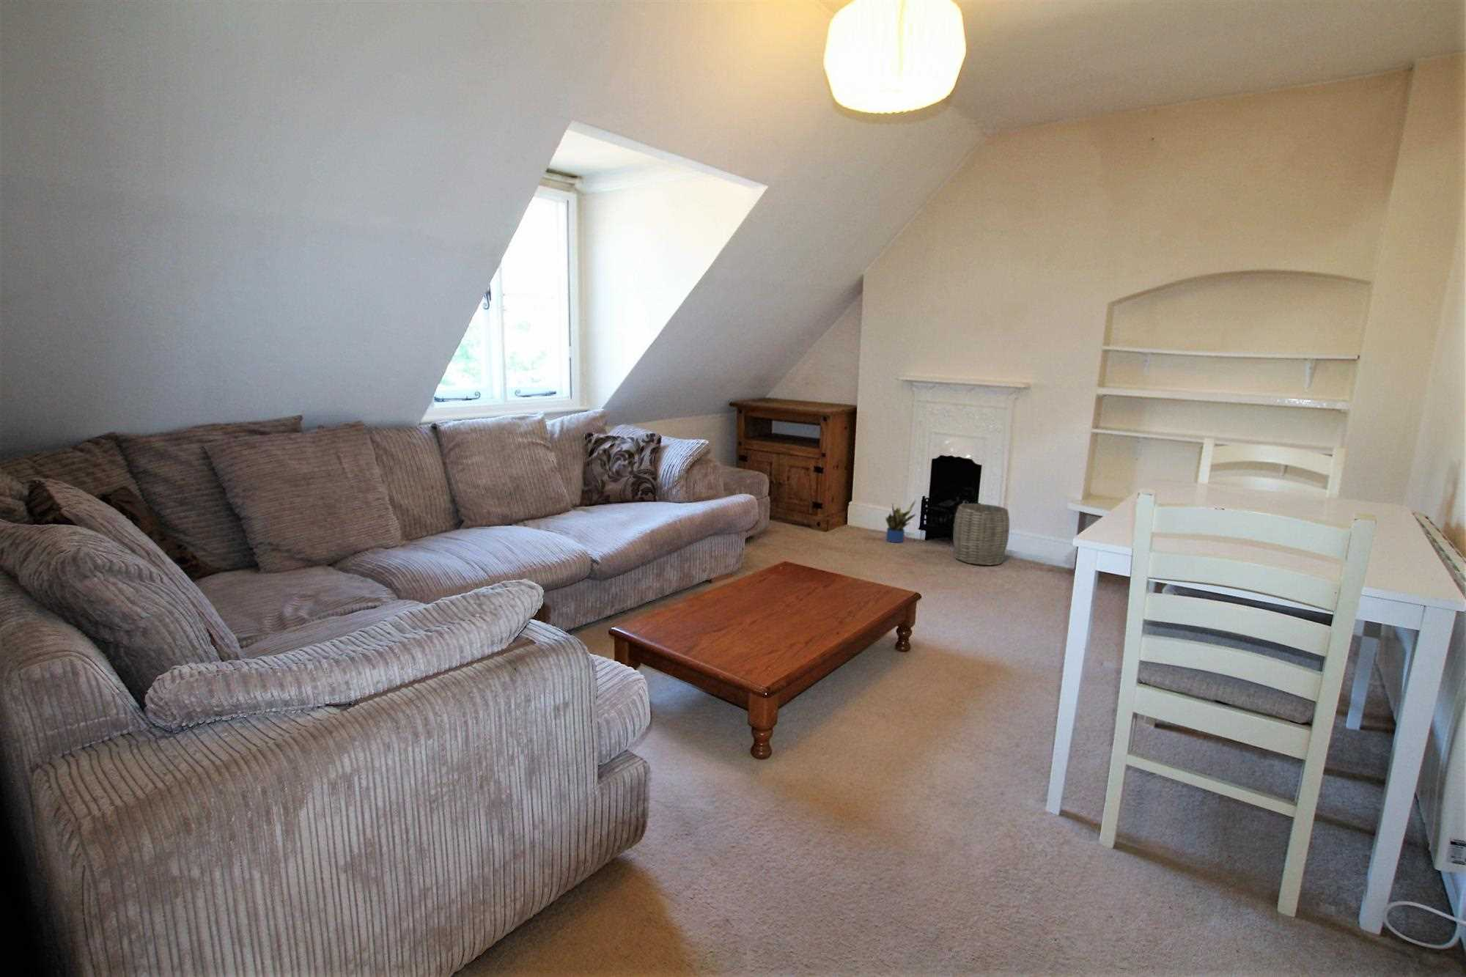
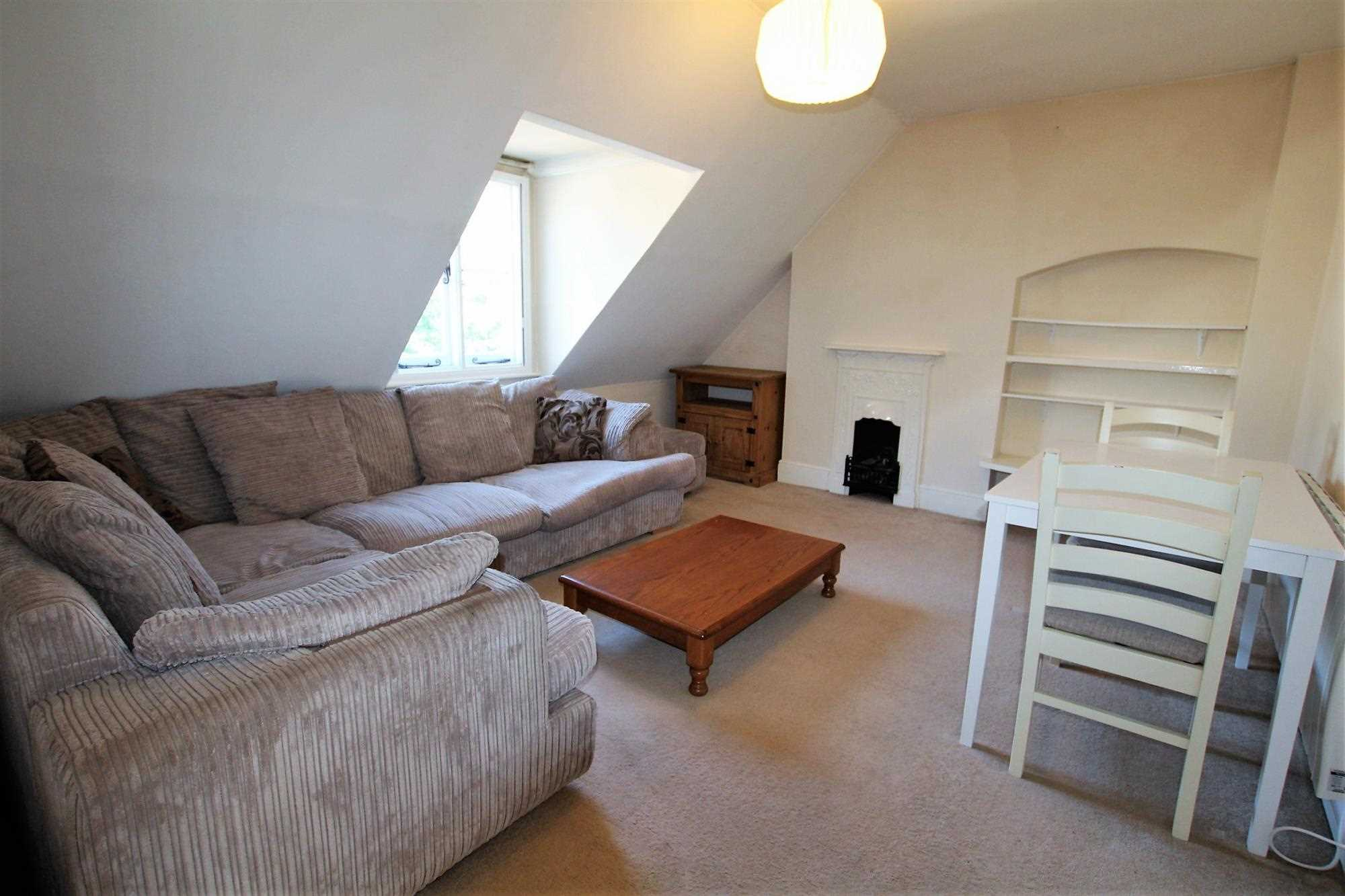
- woven basket (981, 533)
- potted plant (901, 519)
